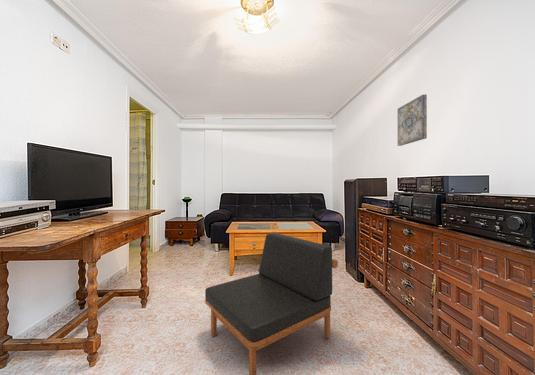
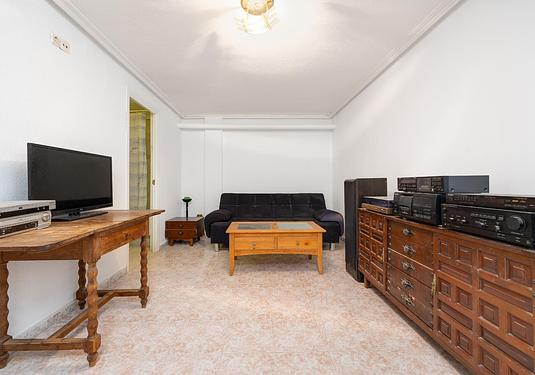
- wall art (410, 122)
- armless chair (268, 290)
